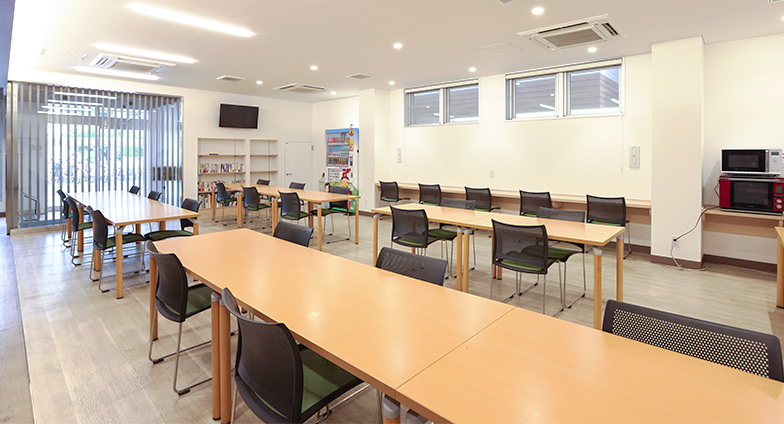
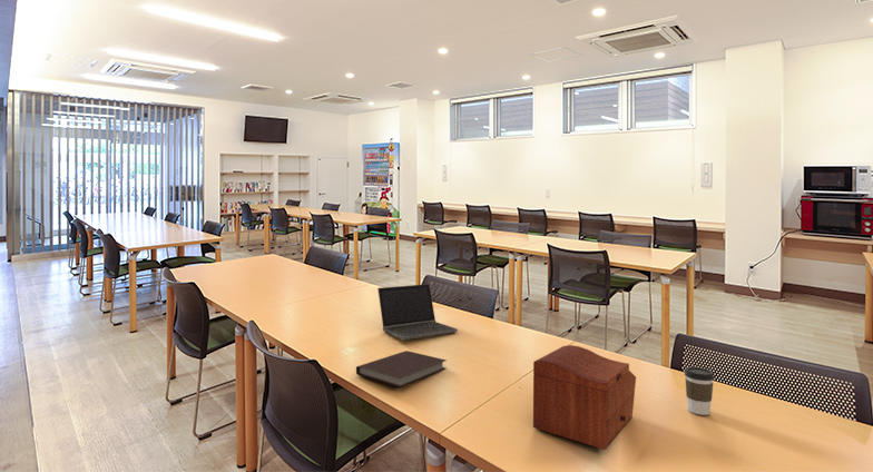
+ sewing box (588, 387)
+ coffee cup (698, 391)
+ notebook (402, 366)
+ laptop computer (416, 309)
